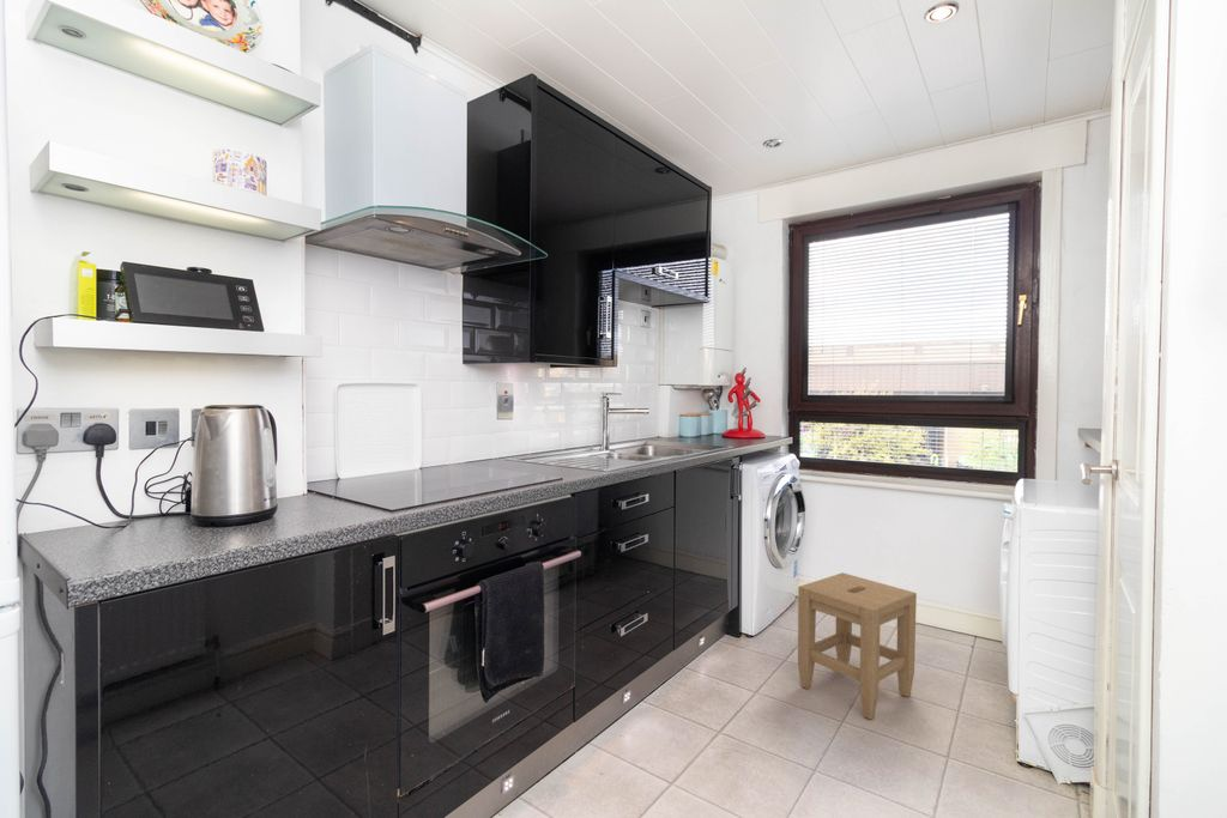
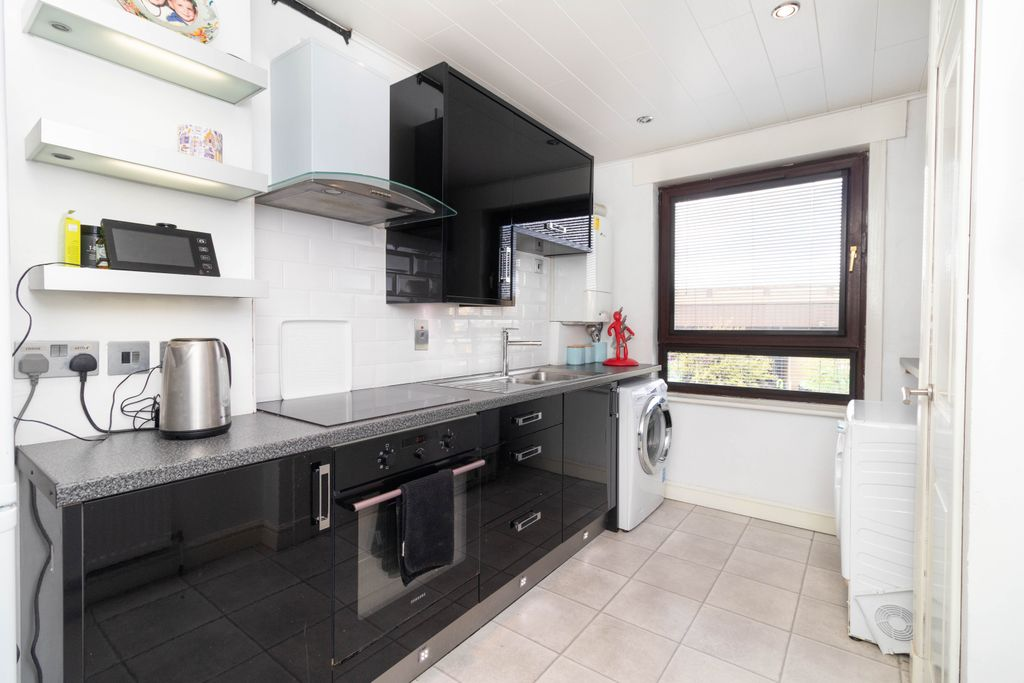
- stool (856, 640)
